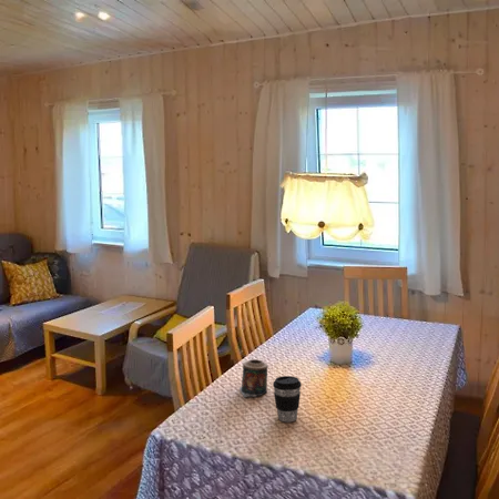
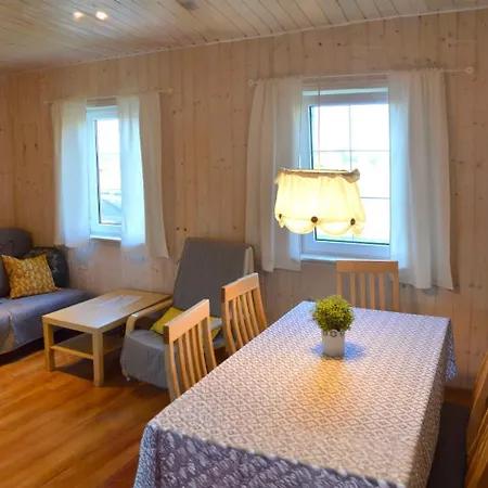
- coffee cup (287, 398)
- candle (252, 377)
